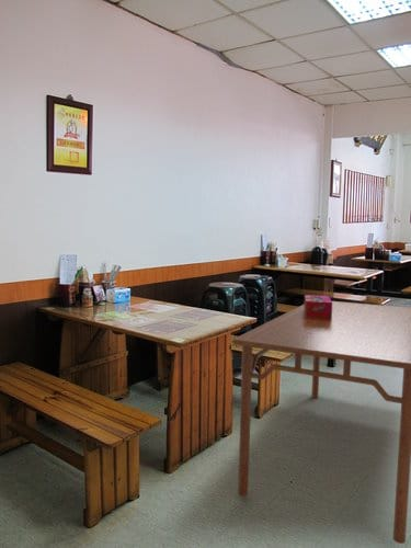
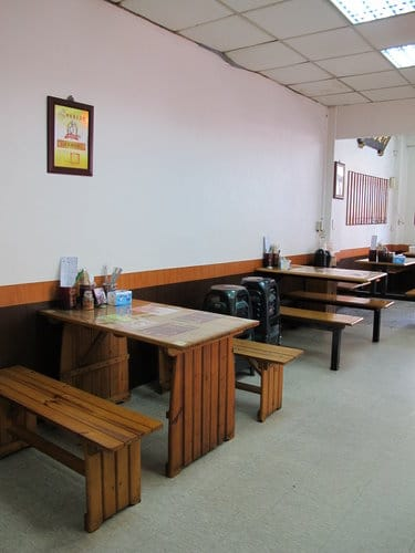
- tissue box (317, 306)
- dining table (347, 380)
